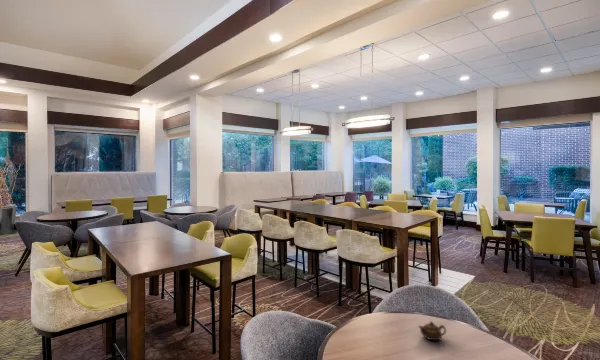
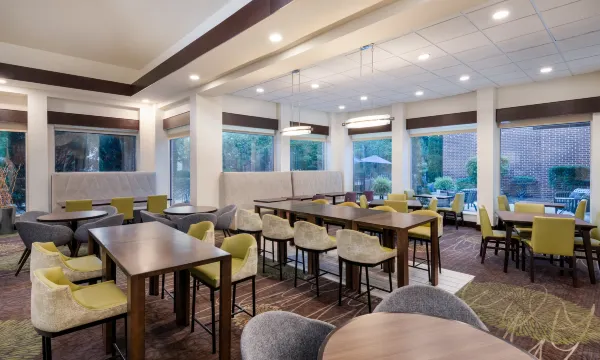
- teapot (432, 329)
